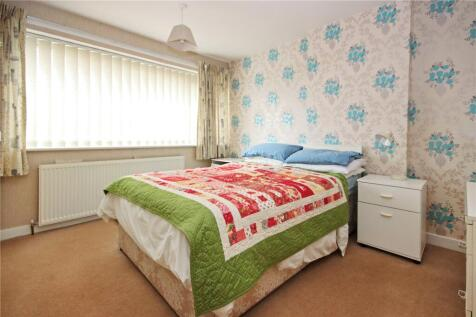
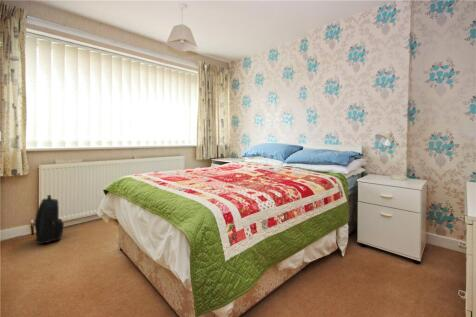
+ backpack (49, 217)
